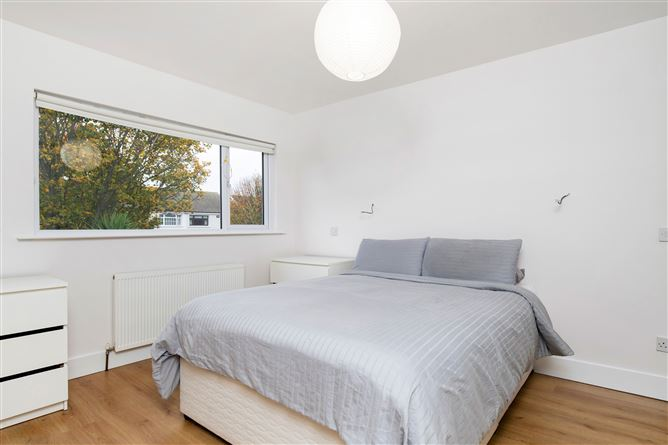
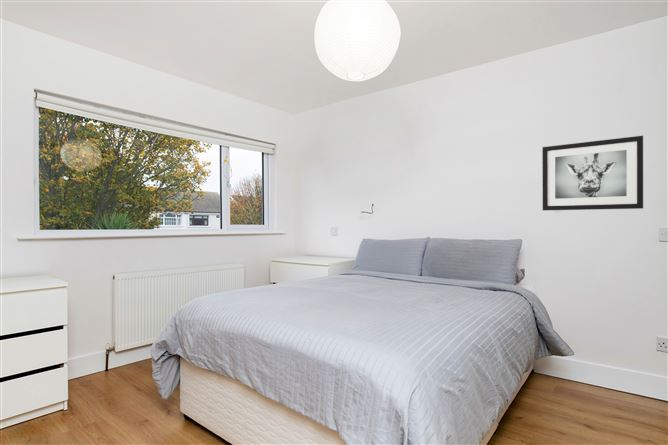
+ wall art (589, 175)
